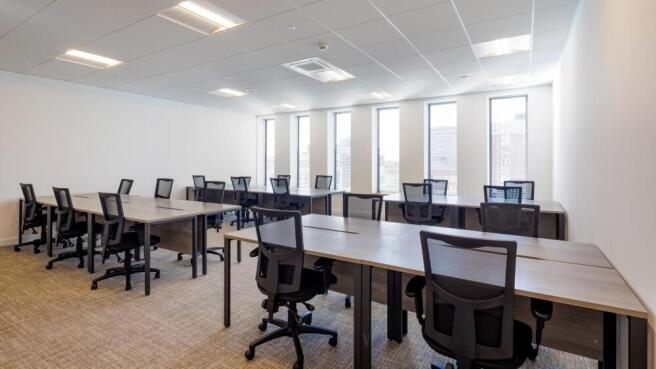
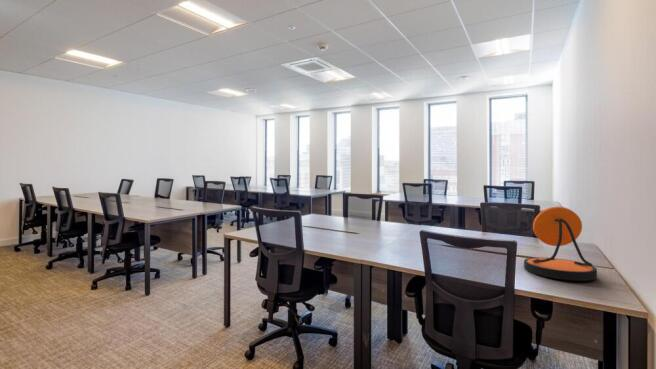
+ desk lamp (558, 239)
